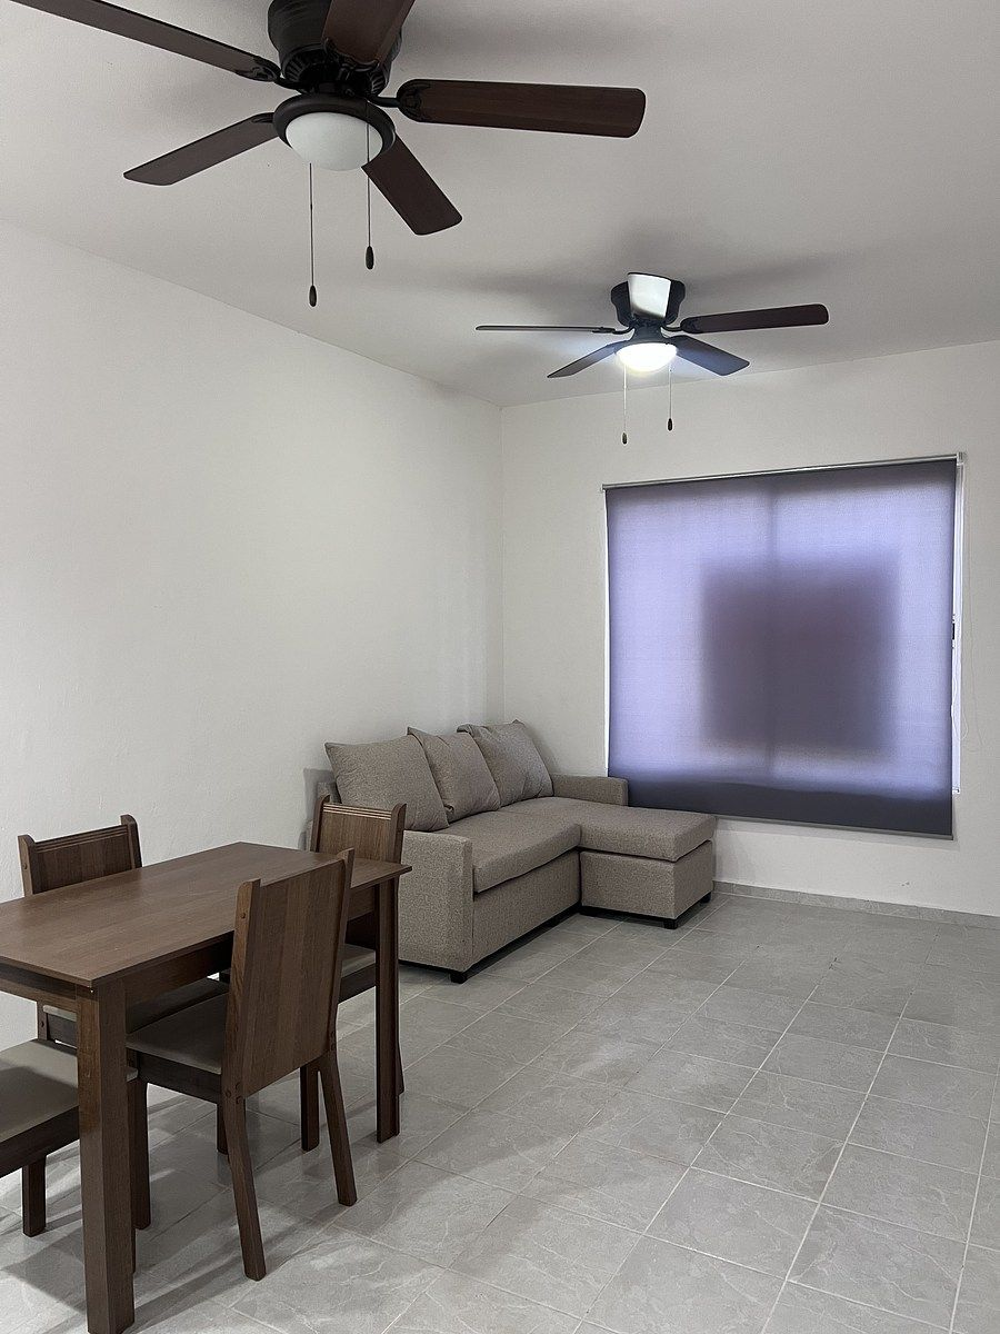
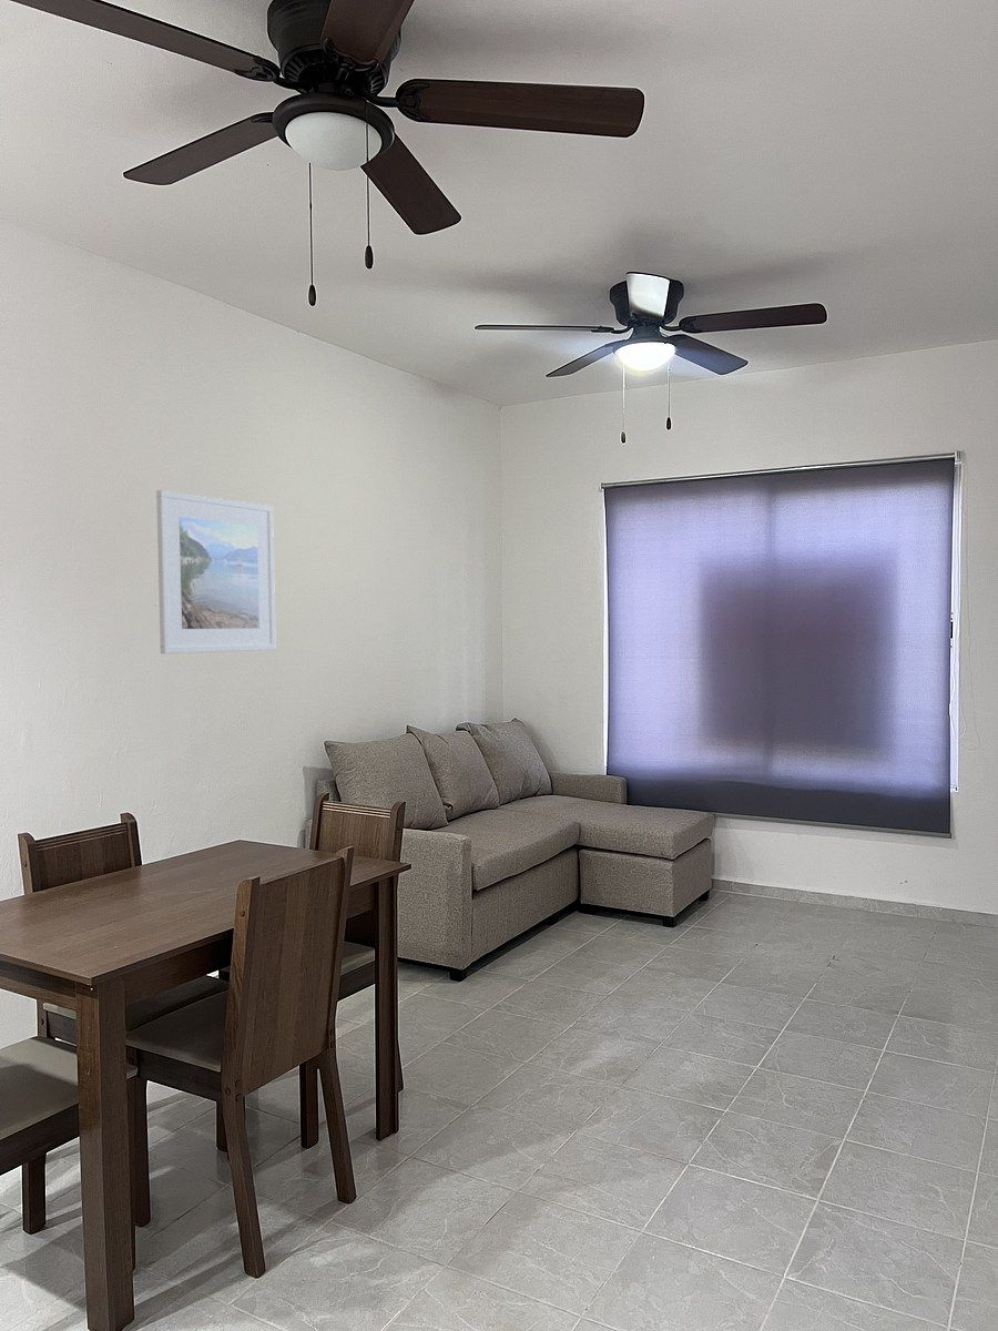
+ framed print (220, 575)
